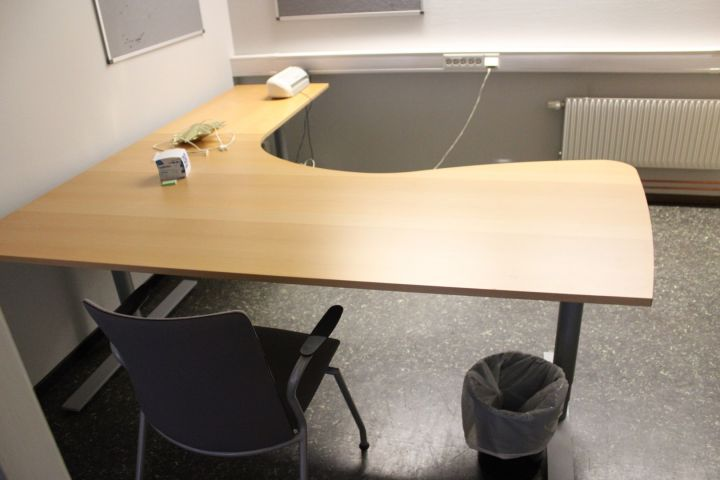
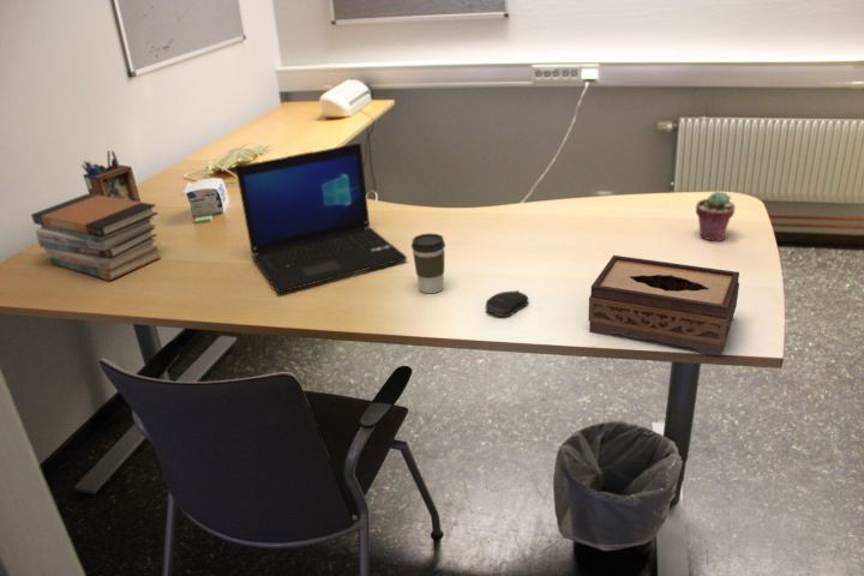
+ laptop (322, 214)
+ potted succulent (714, 214)
+ tissue box (664, 301)
+ book stack (98, 234)
+ coffee cup (430, 263)
+ desk organizer (110, 182)
+ computer mouse (506, 300)
